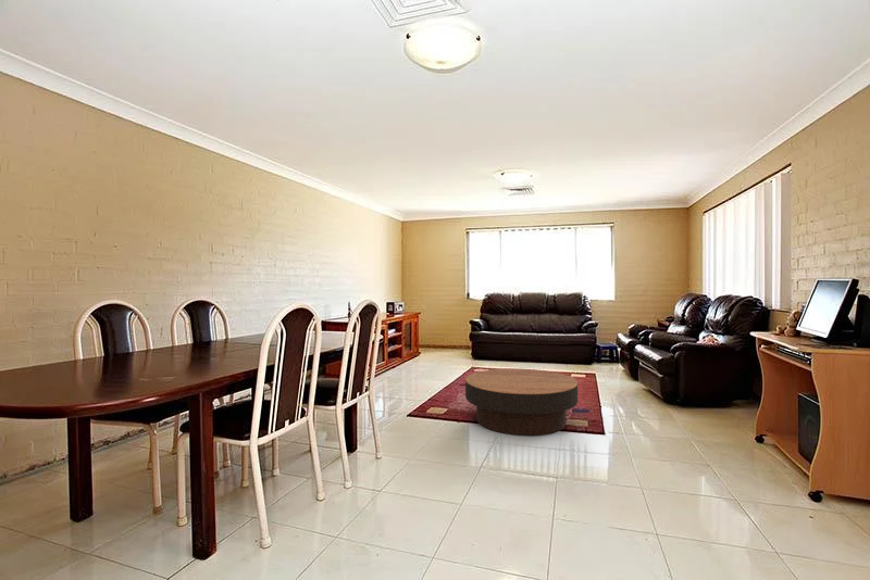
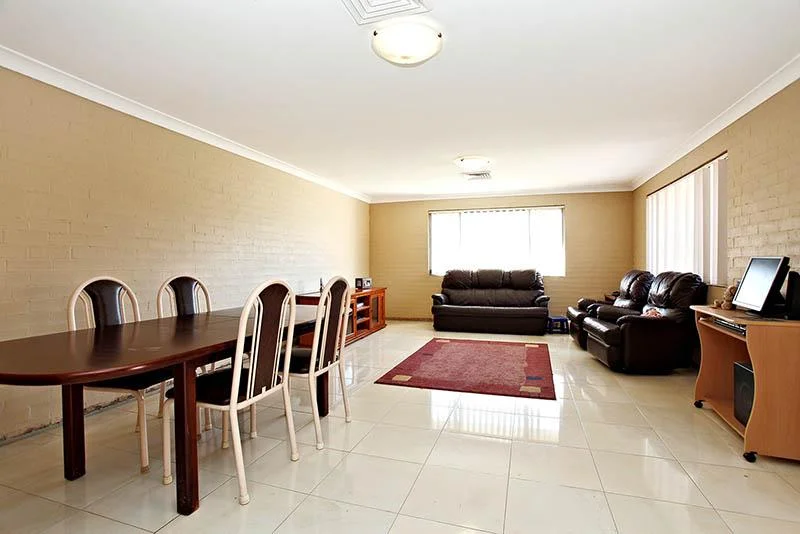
- coffee table (520, 400)
